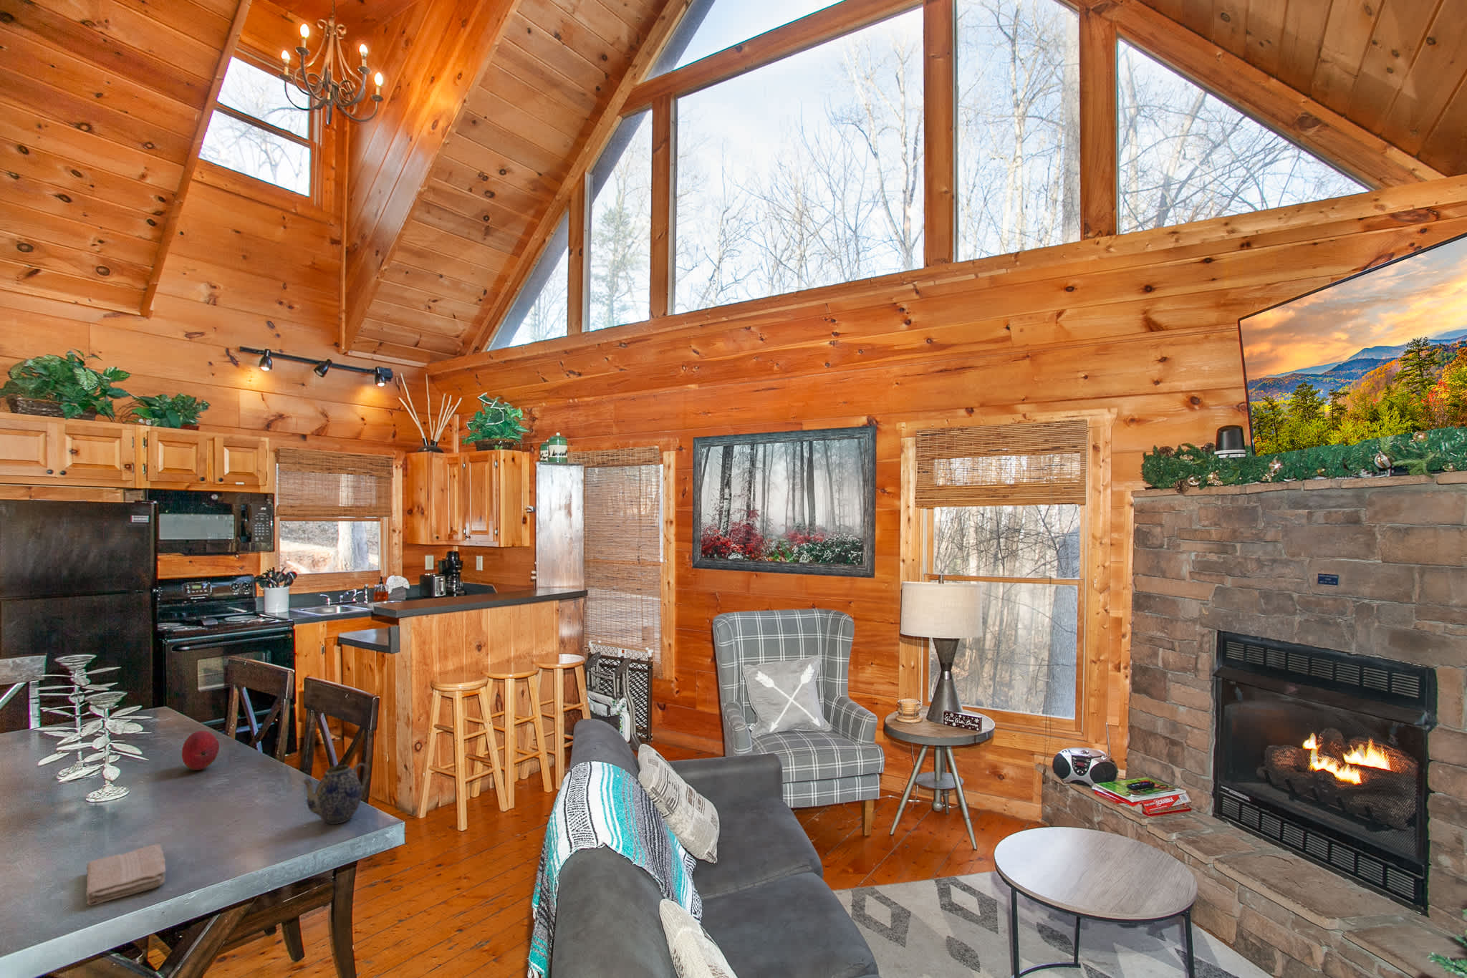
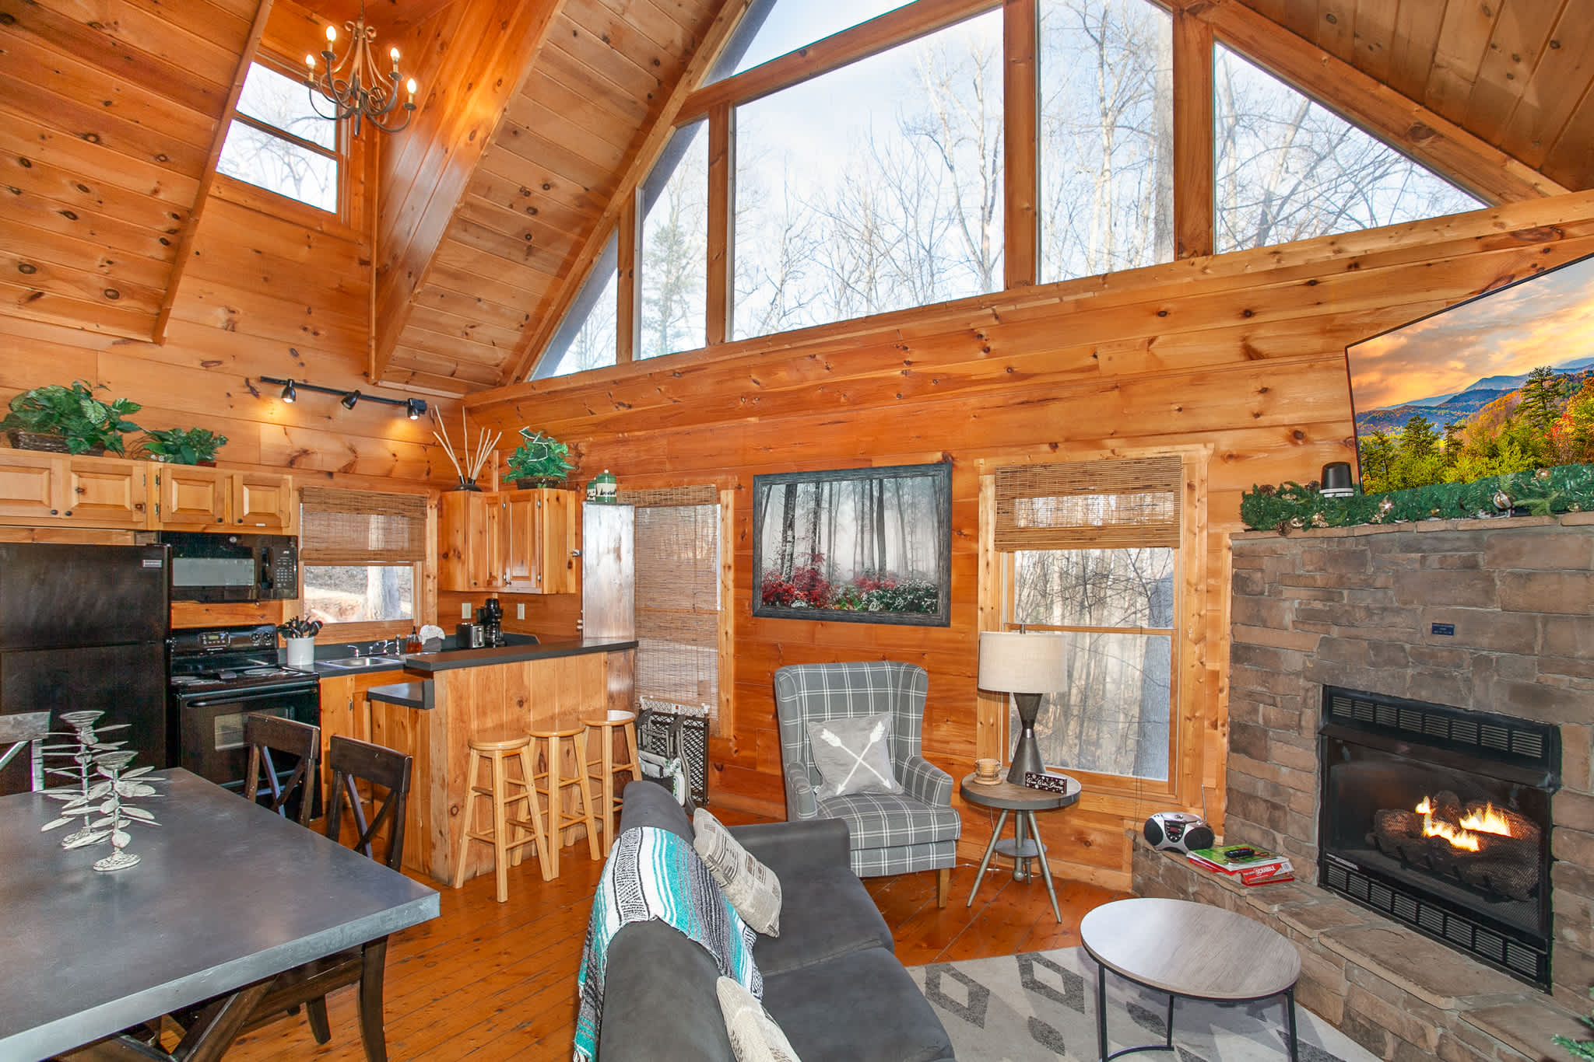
- washcloth (126, 871)
- teapot (336, 792)
- fruit (200, 750)
